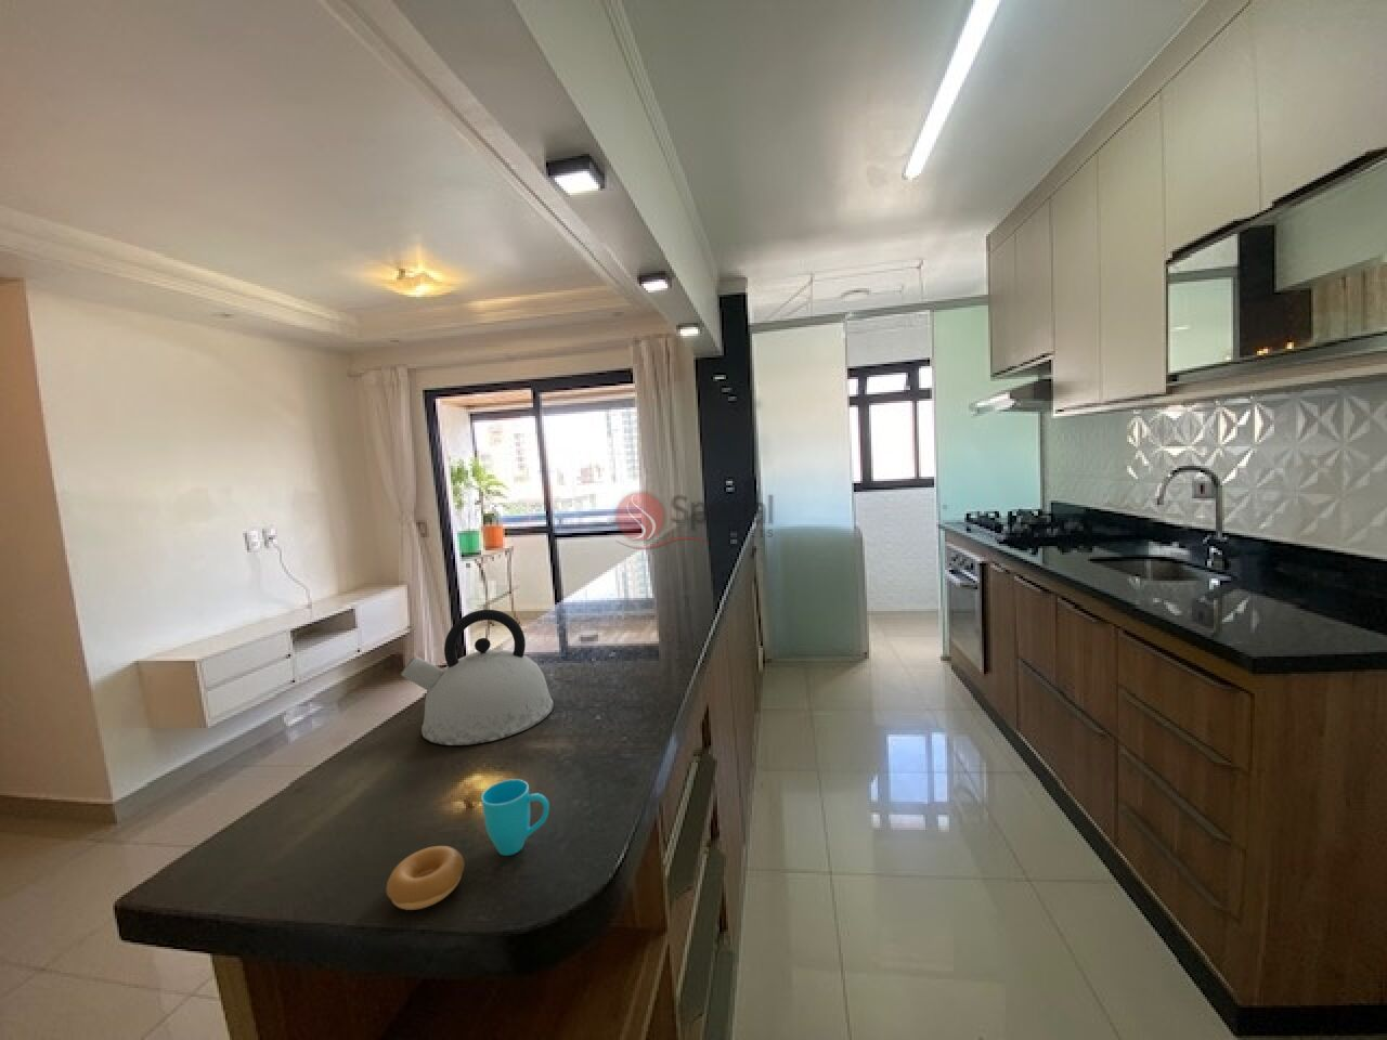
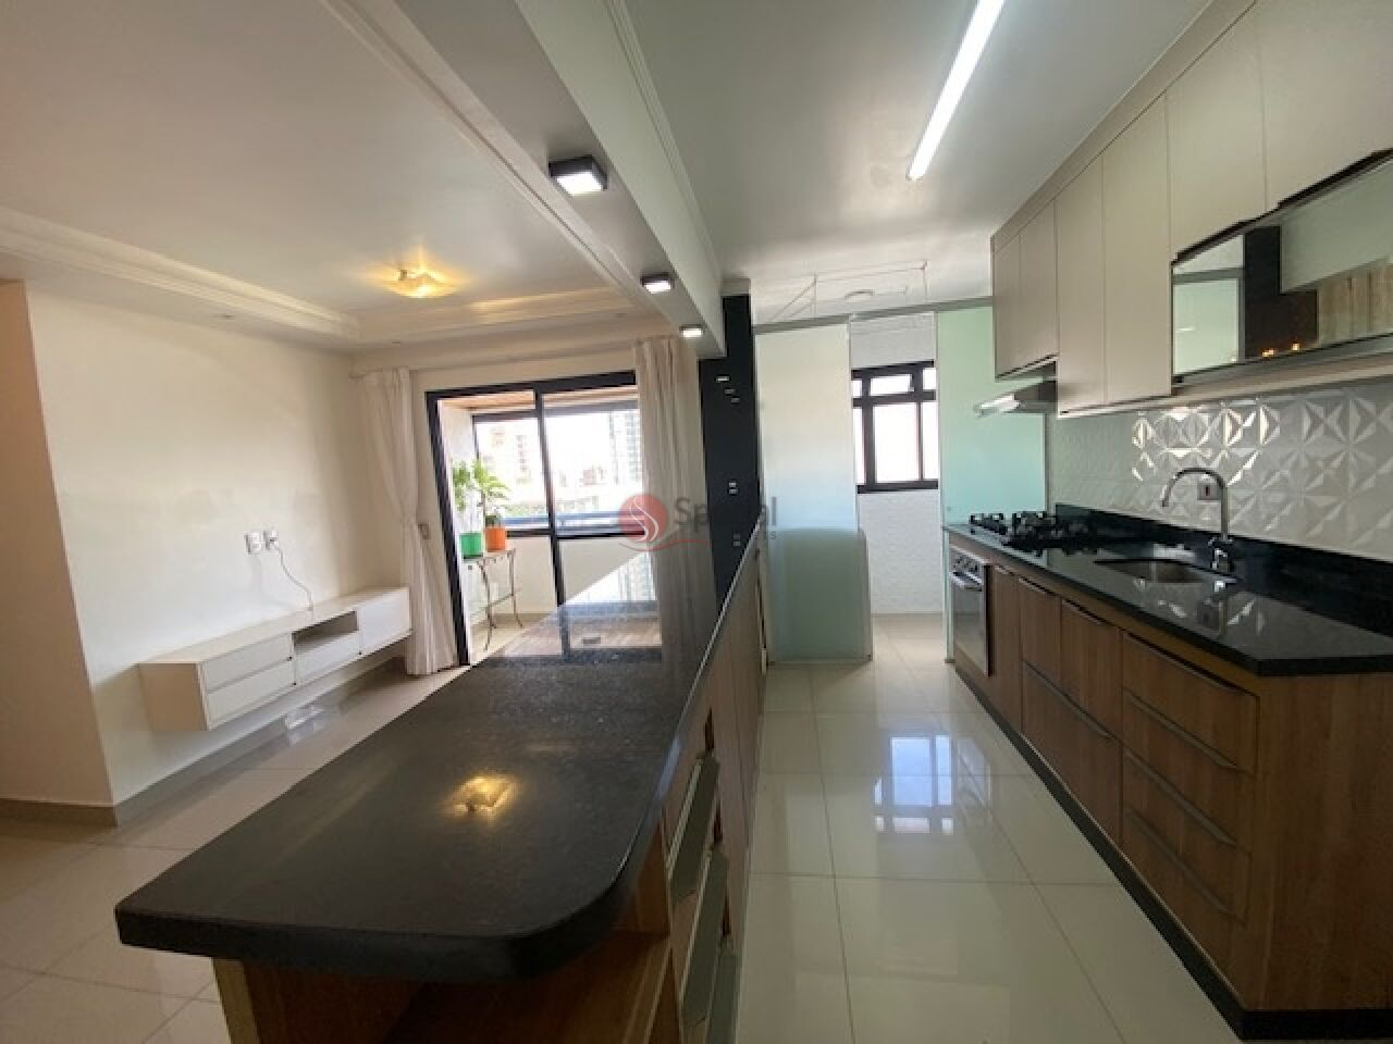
- cup (460, 853)
- kettle (478, 664)
